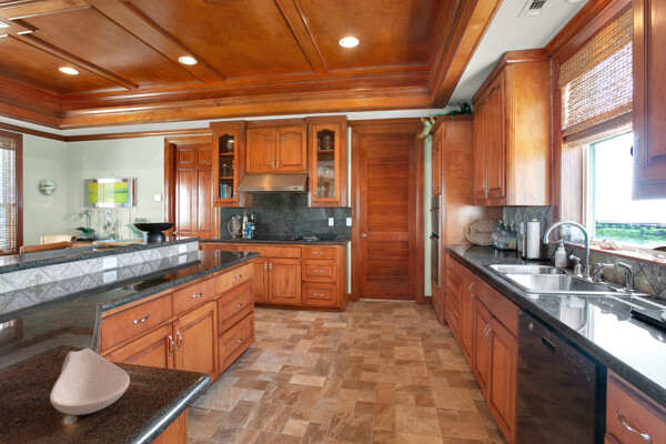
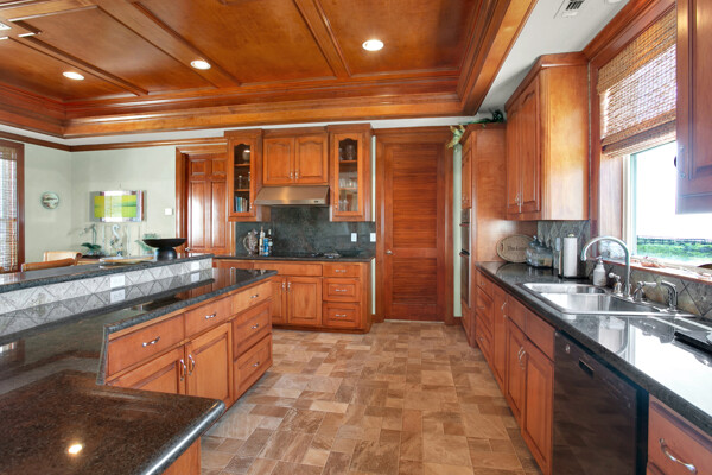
- spoon rest (84, 376)
